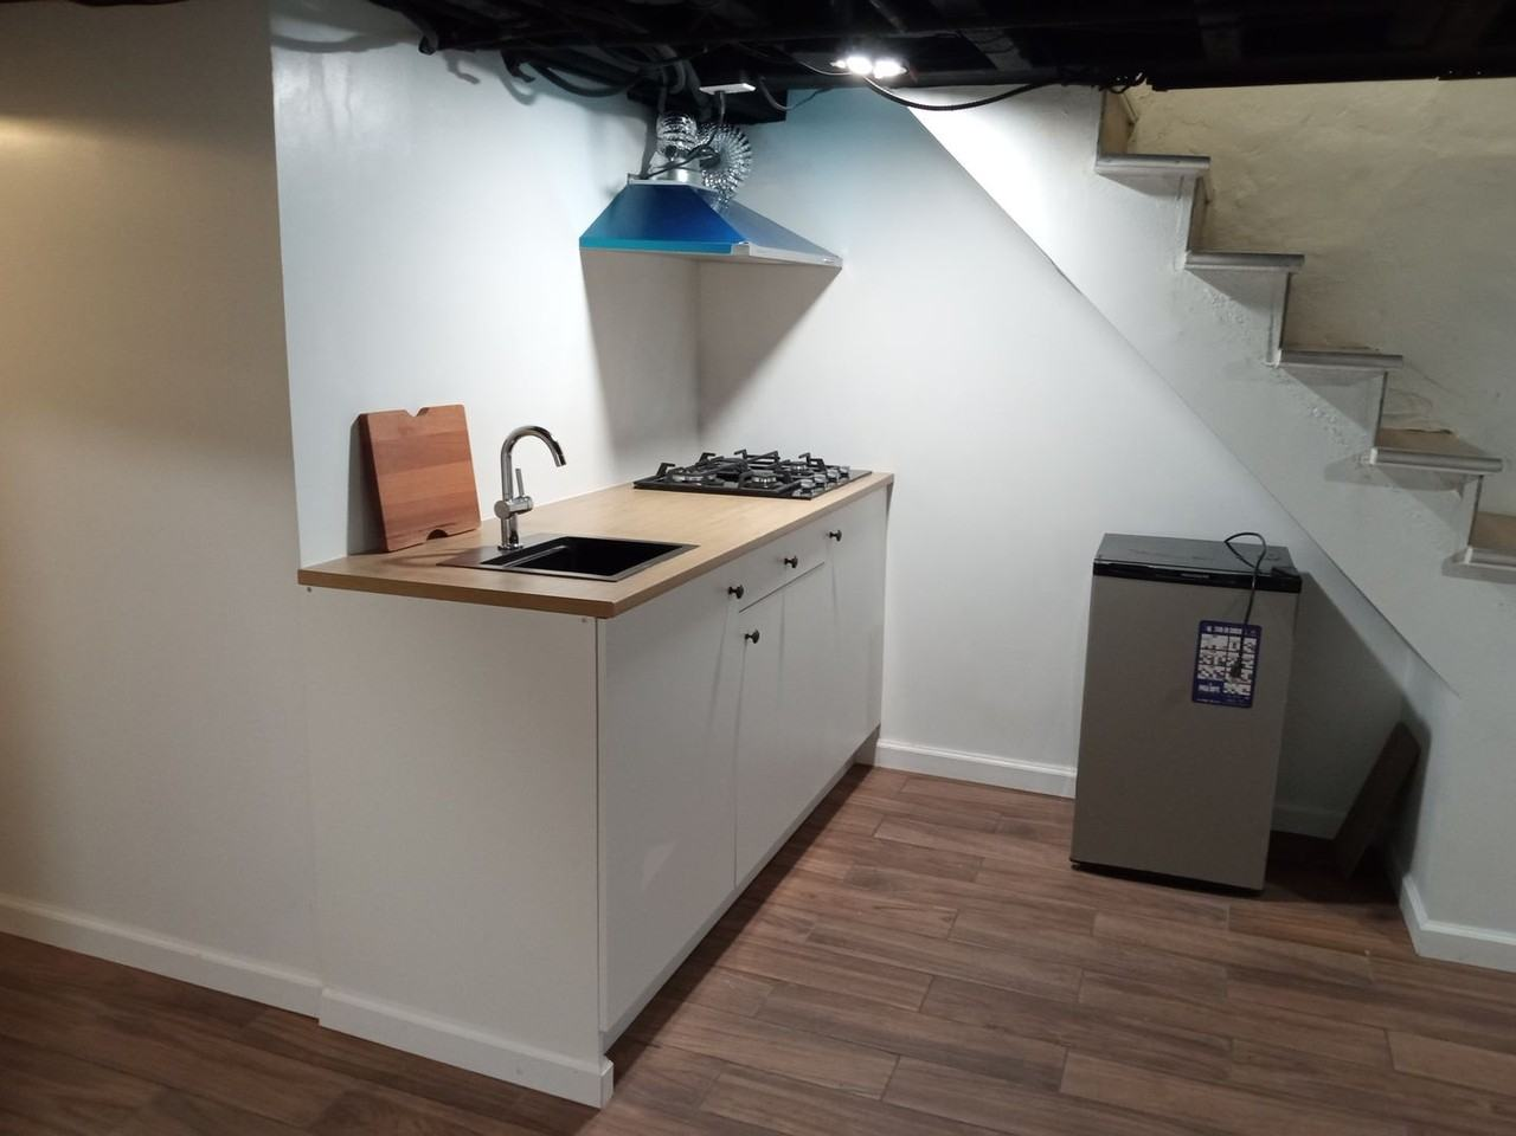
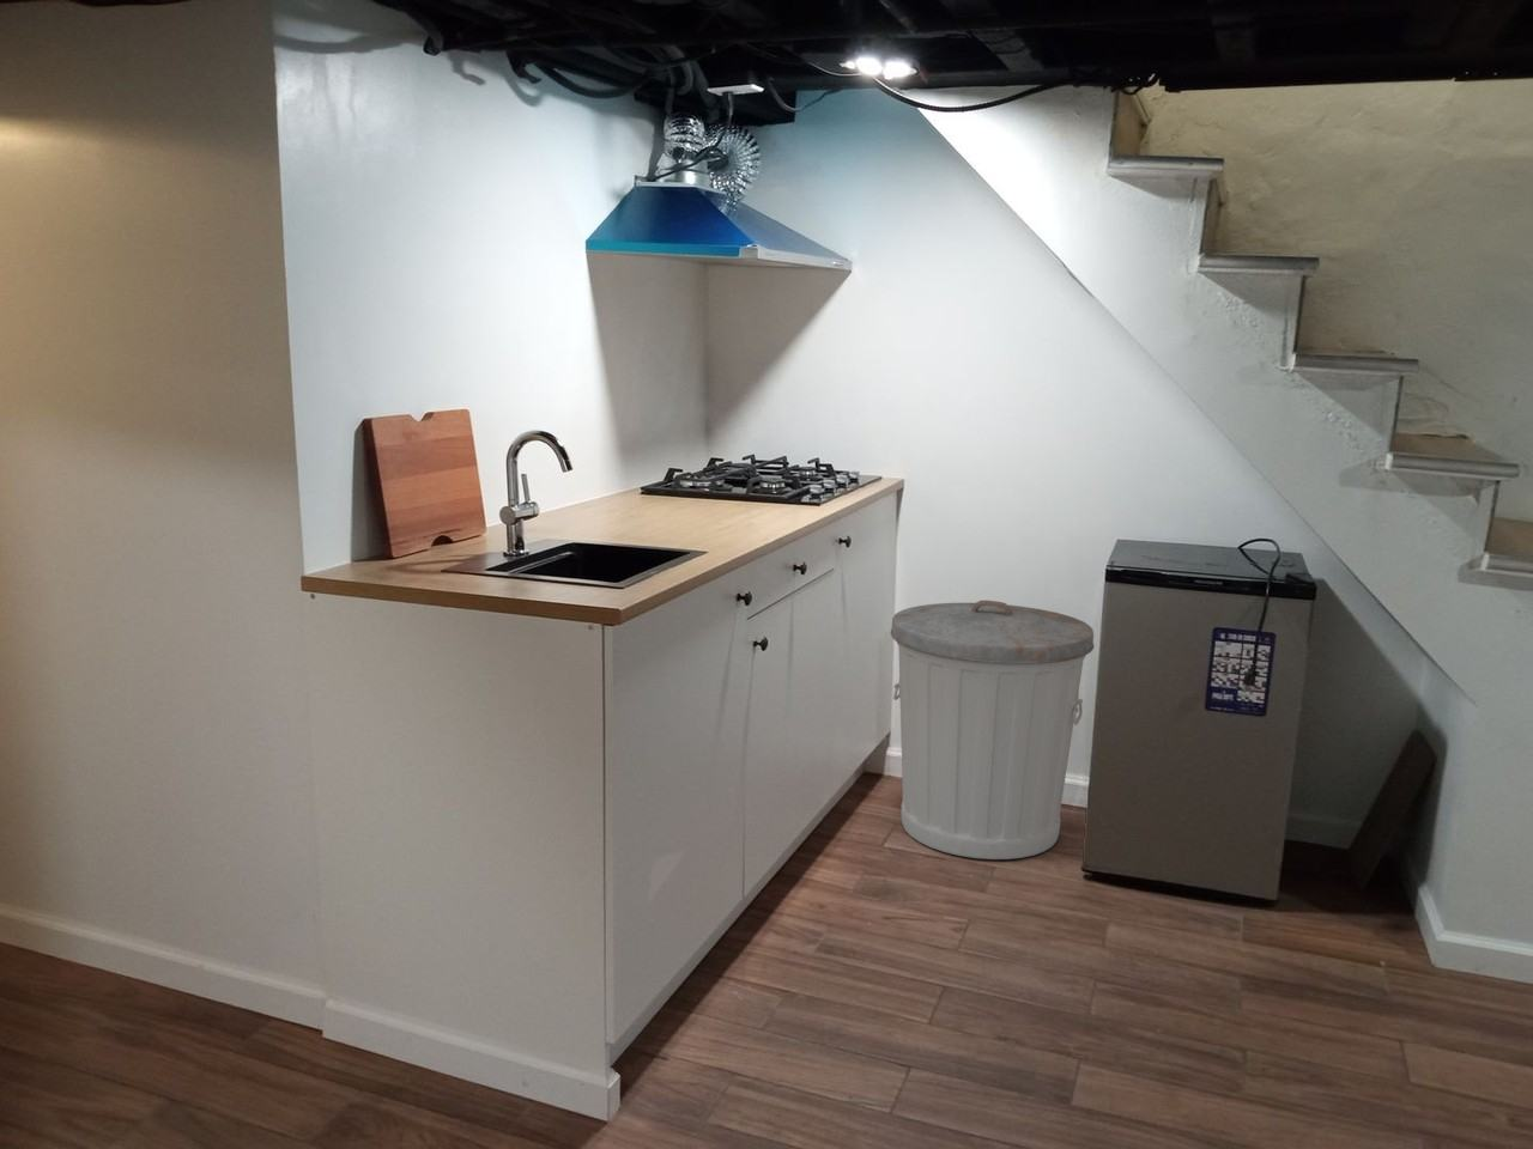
+ trash can (986, 716)
